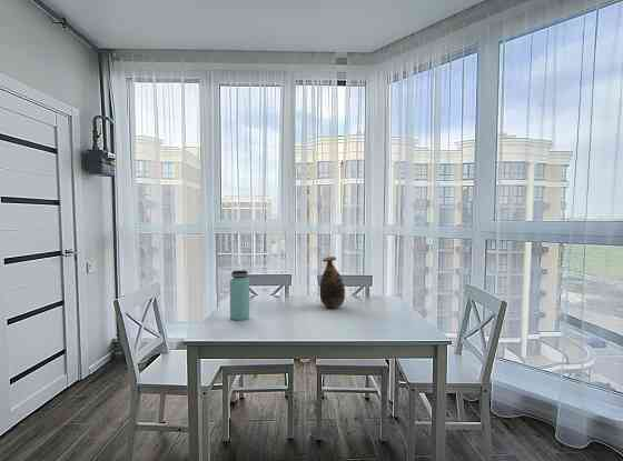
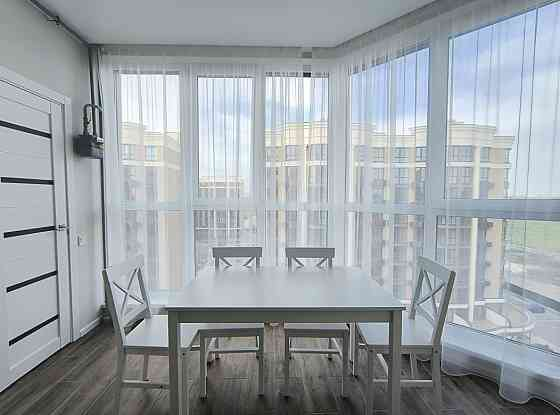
- vase (332, 282)
- bottle (239, 294)
